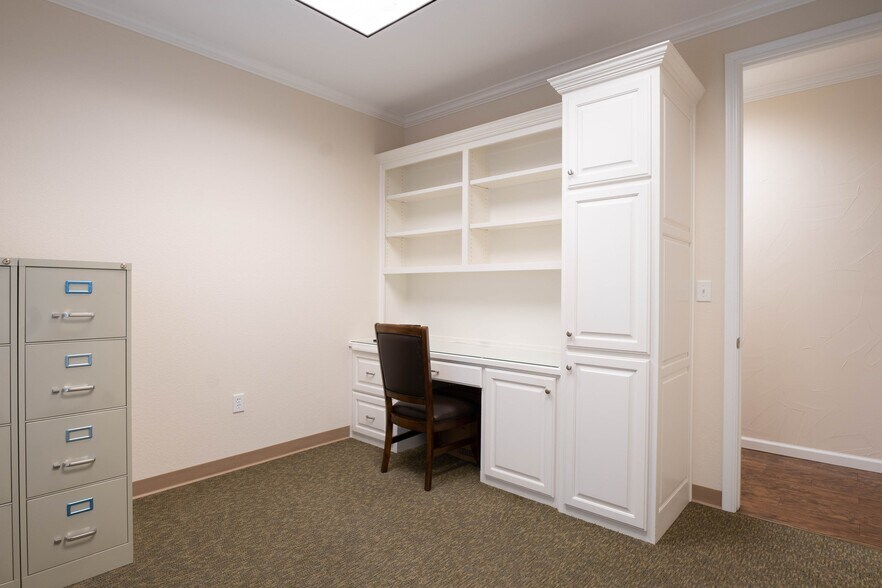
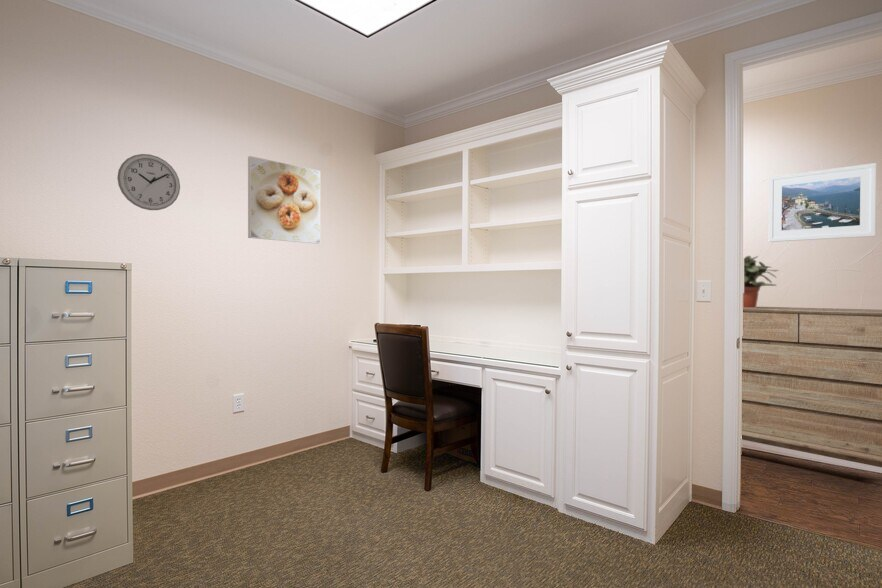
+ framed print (819, 204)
+ potted plant (747, 281)
+ wall clock (150, 182)
+ dresser (804, 388)
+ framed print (286, 202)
